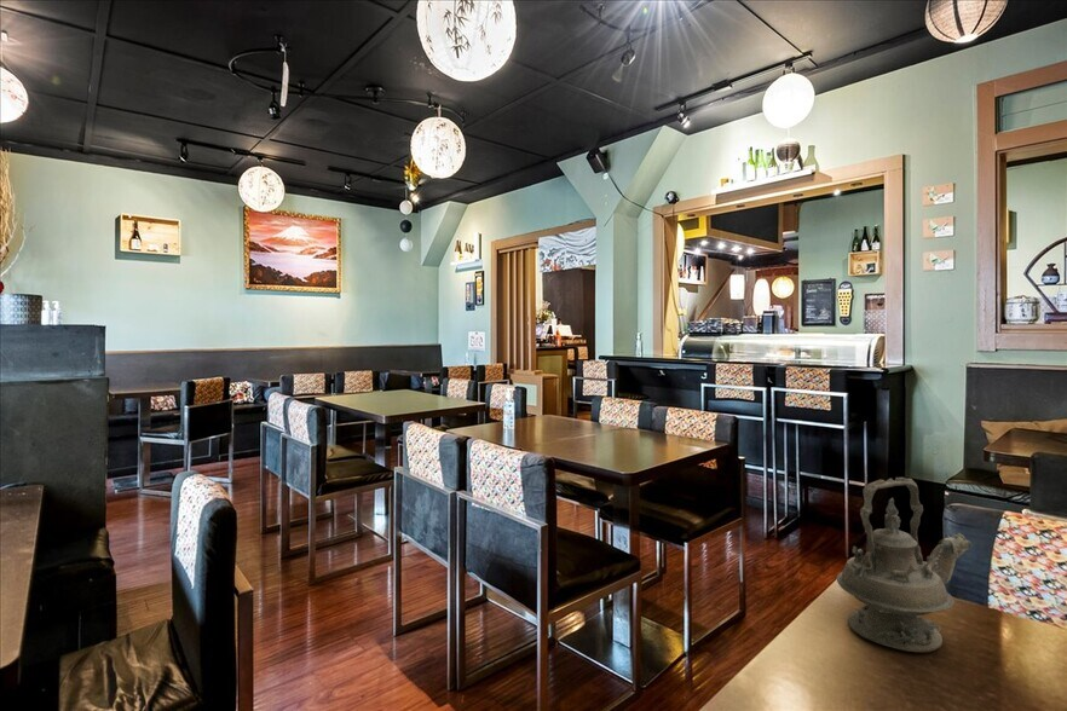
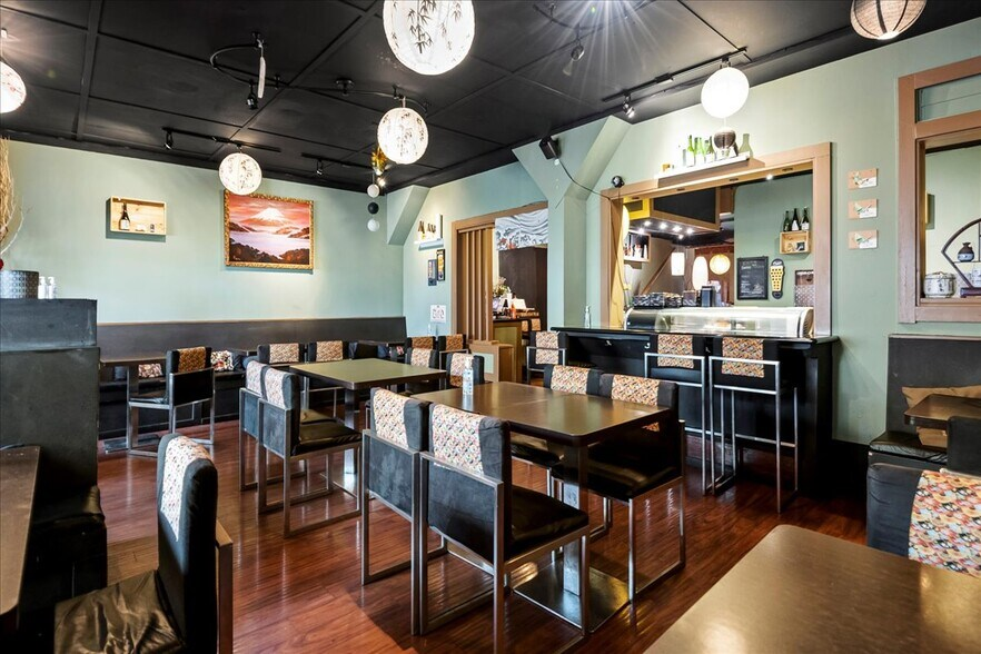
- teapot (915, 551)
